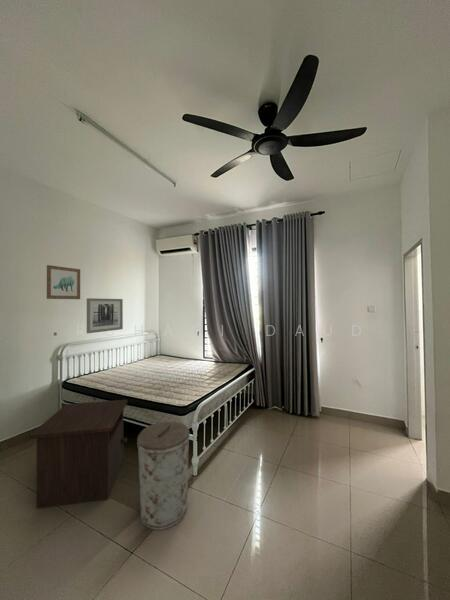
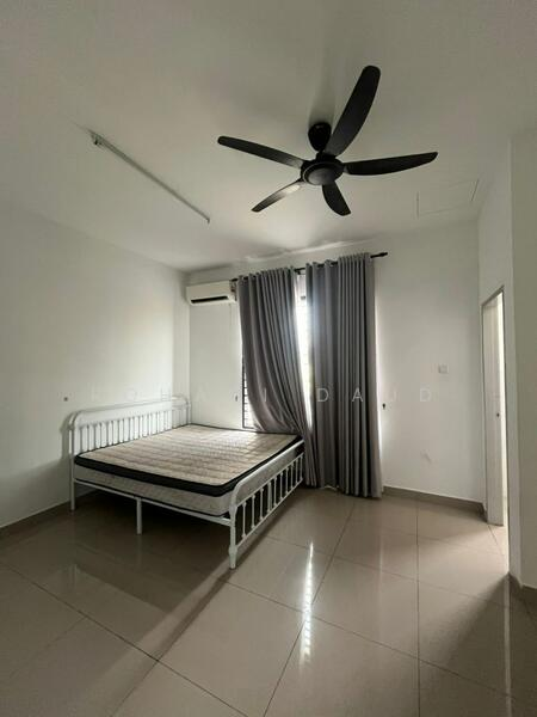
- nightstand (87, 447)
- wall art (64, 283)
- trash can (164, 469)
- wall art (105, 314)
